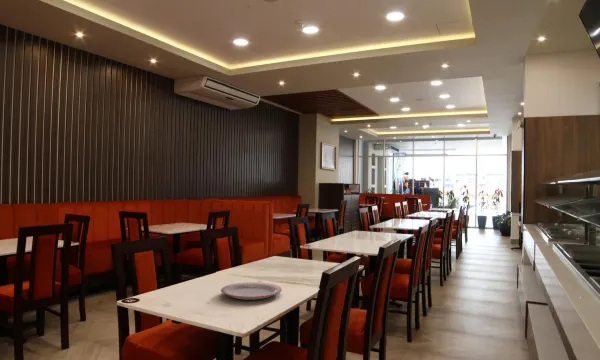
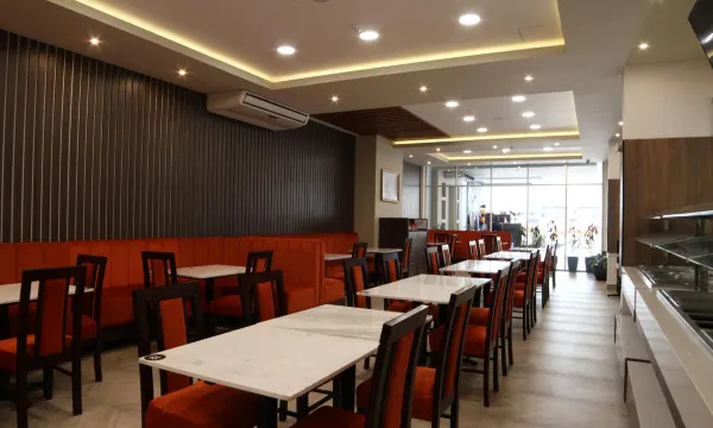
- plate (251, 291)
